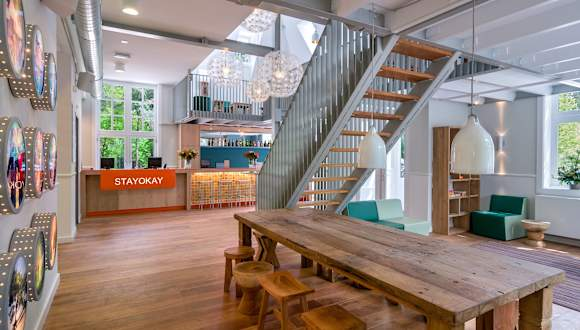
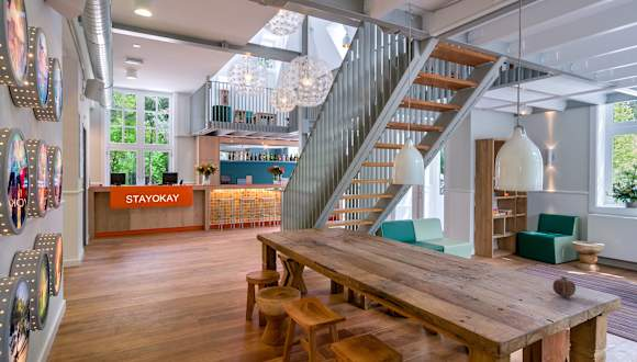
+ fruit (563, 286)
